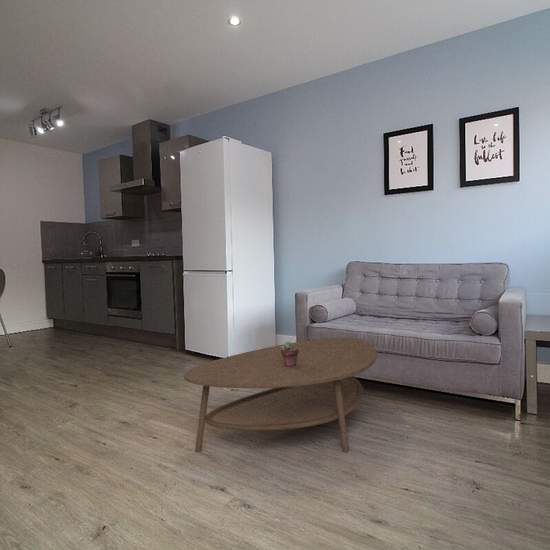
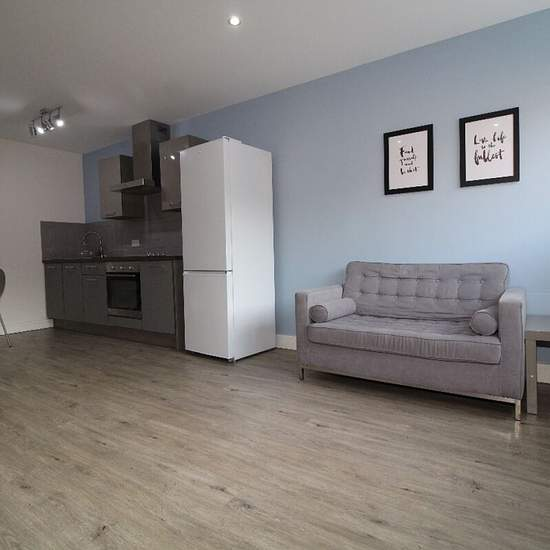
- coffee table (302, 394)
- potted succulent (289, 353)
